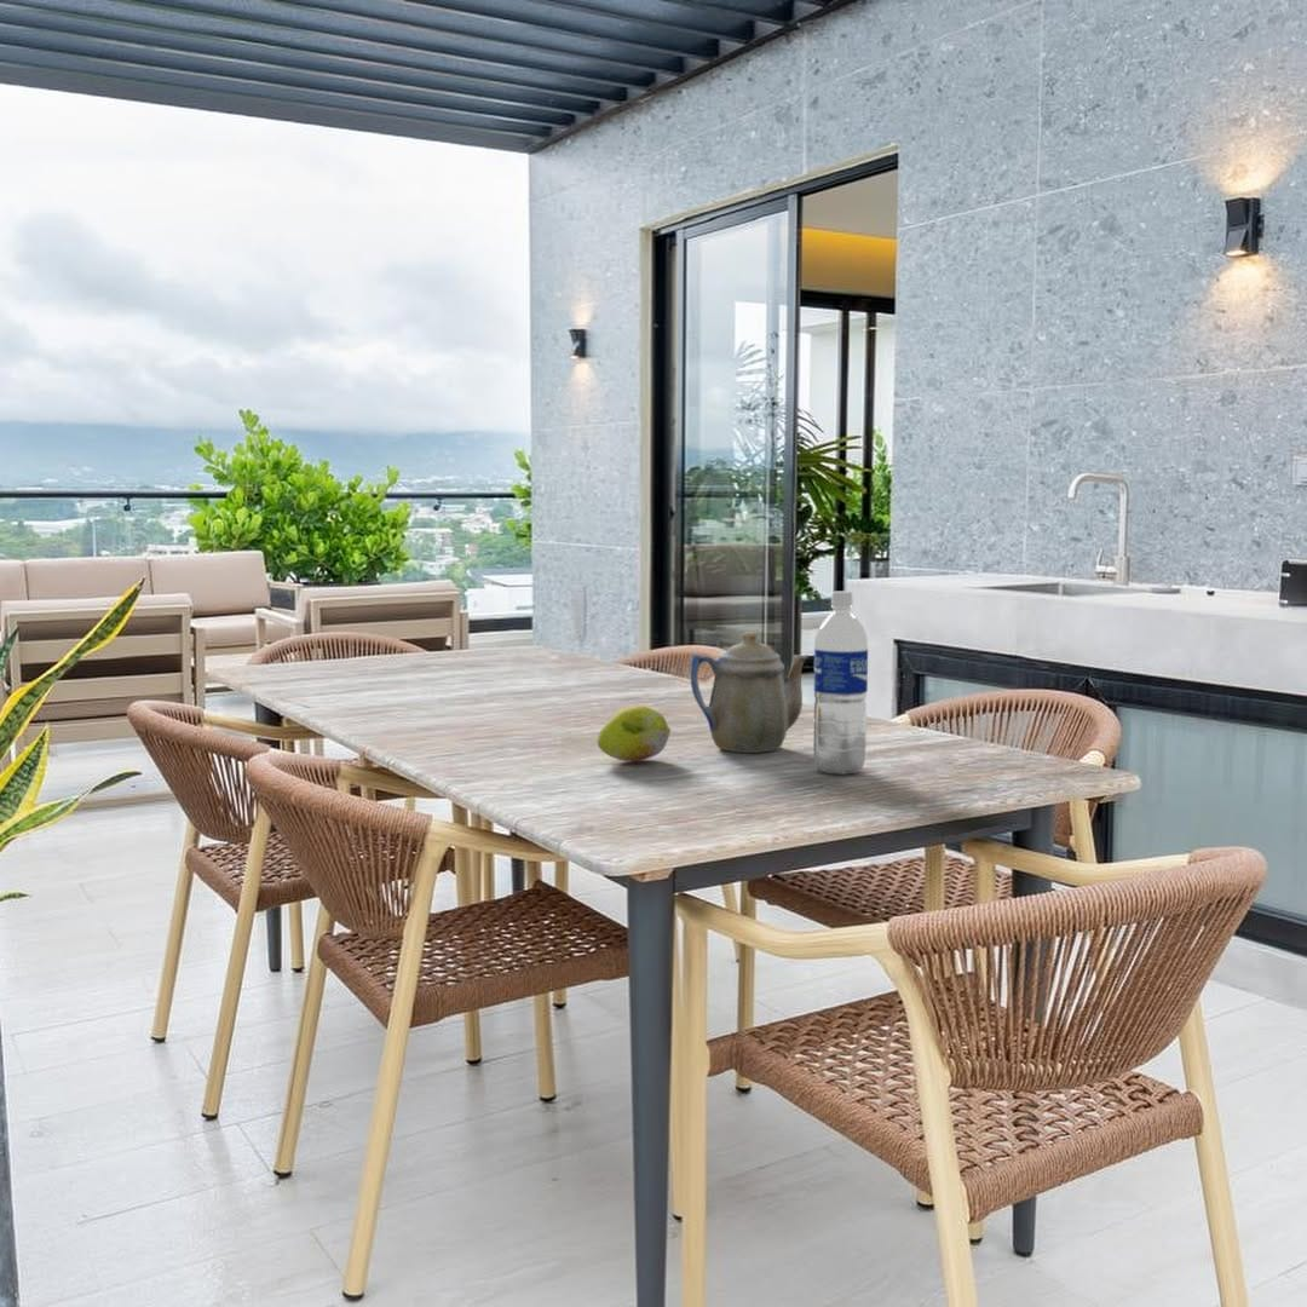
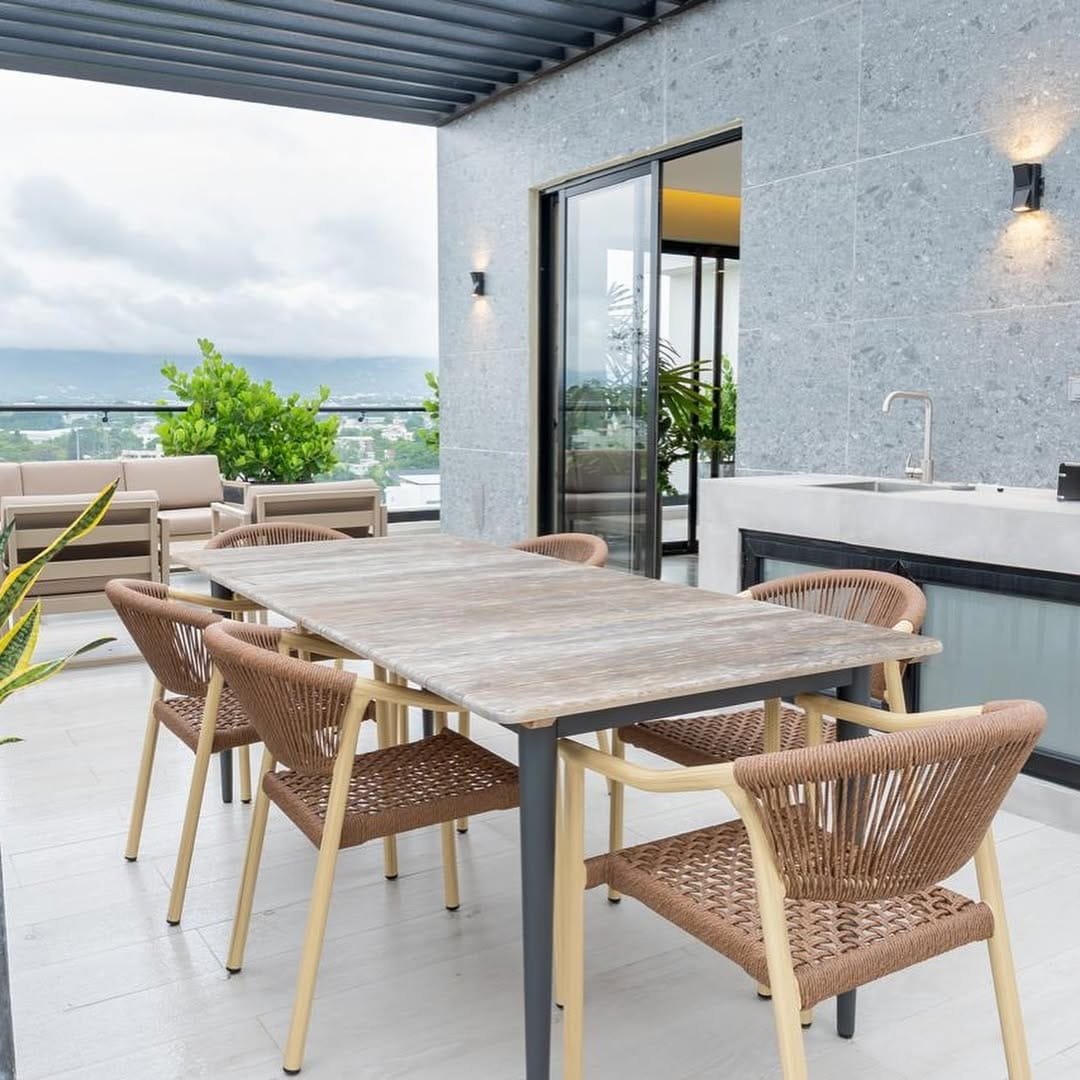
- teapot (748, 690)
- fruit (634, 733)
- water bottle (840, 681)
